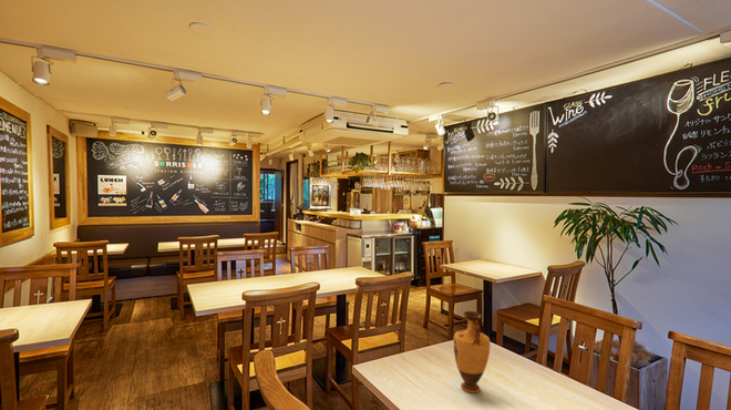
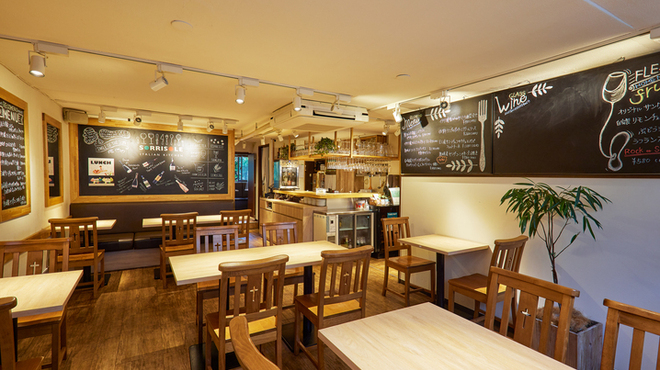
- vase (471, 350)
